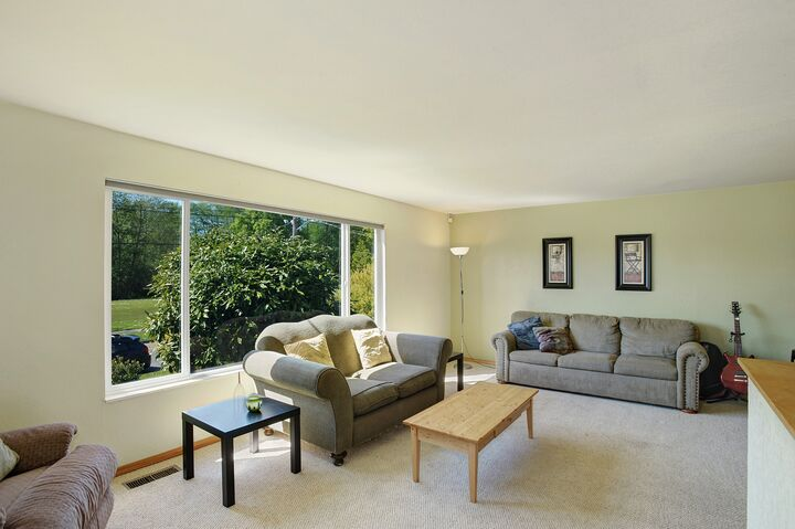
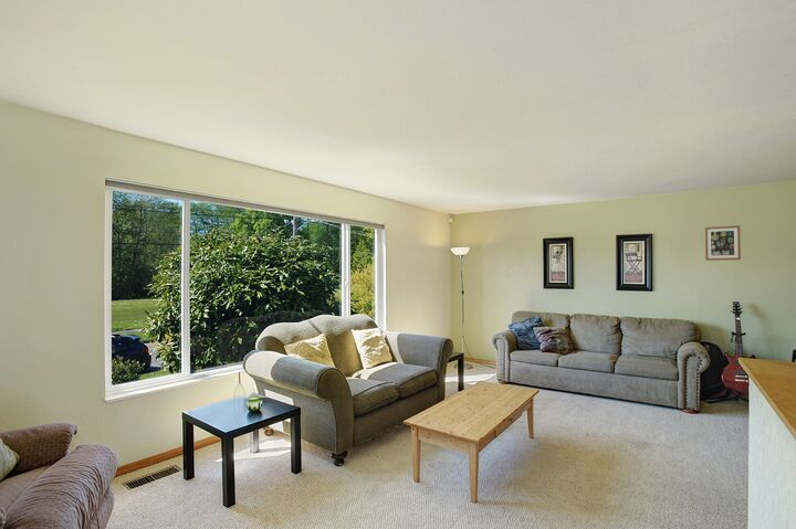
+ wall art (722, 243)
